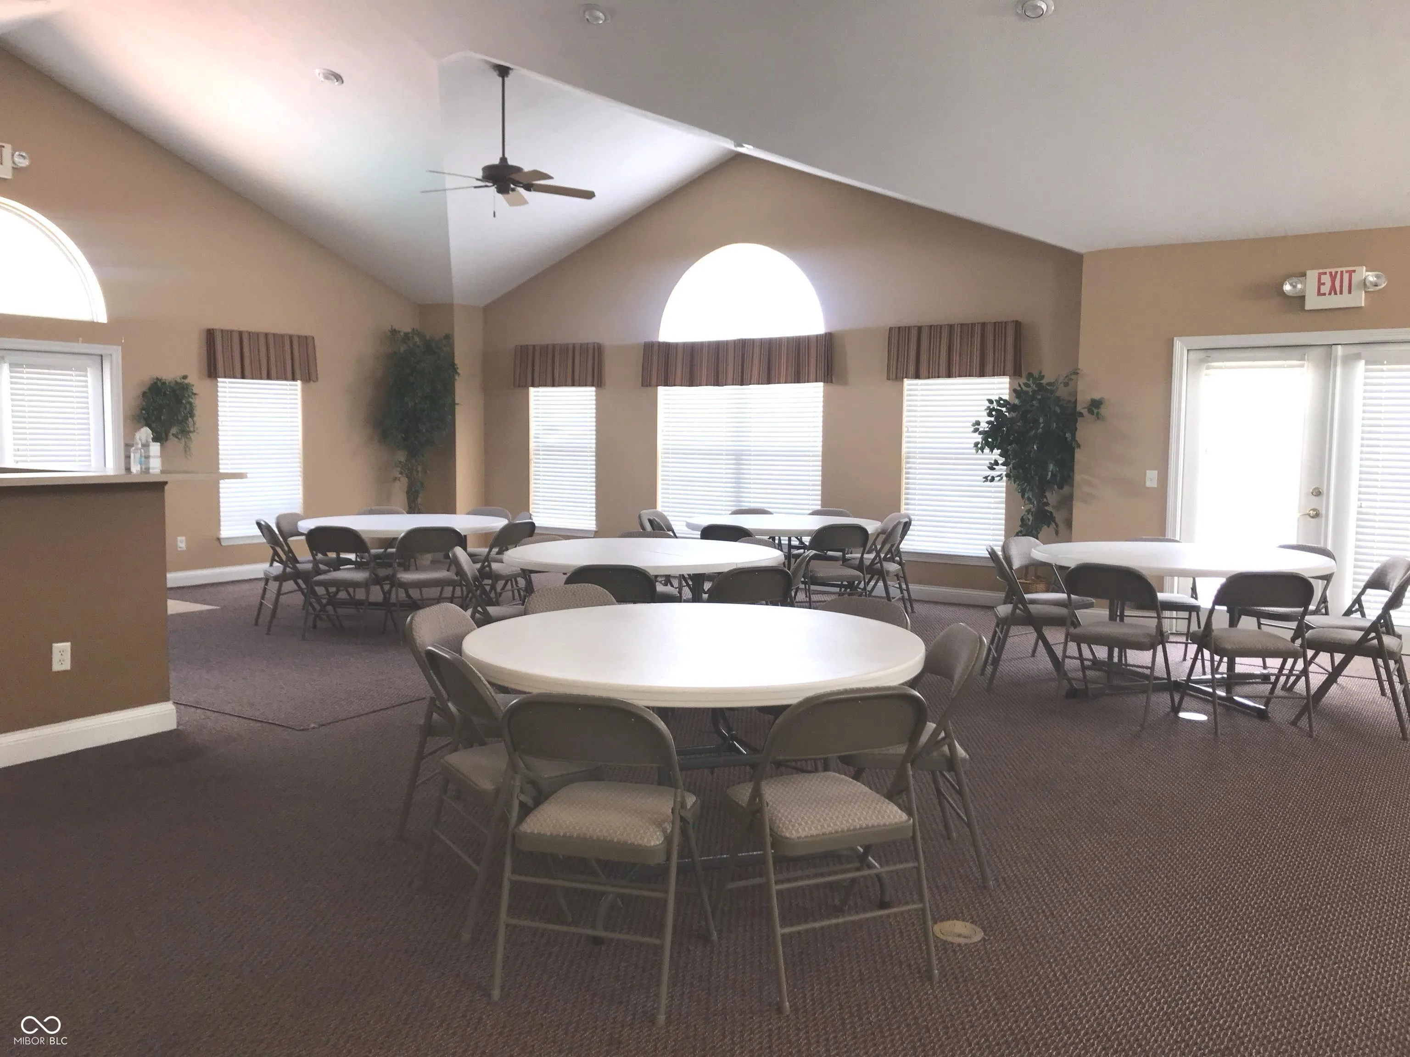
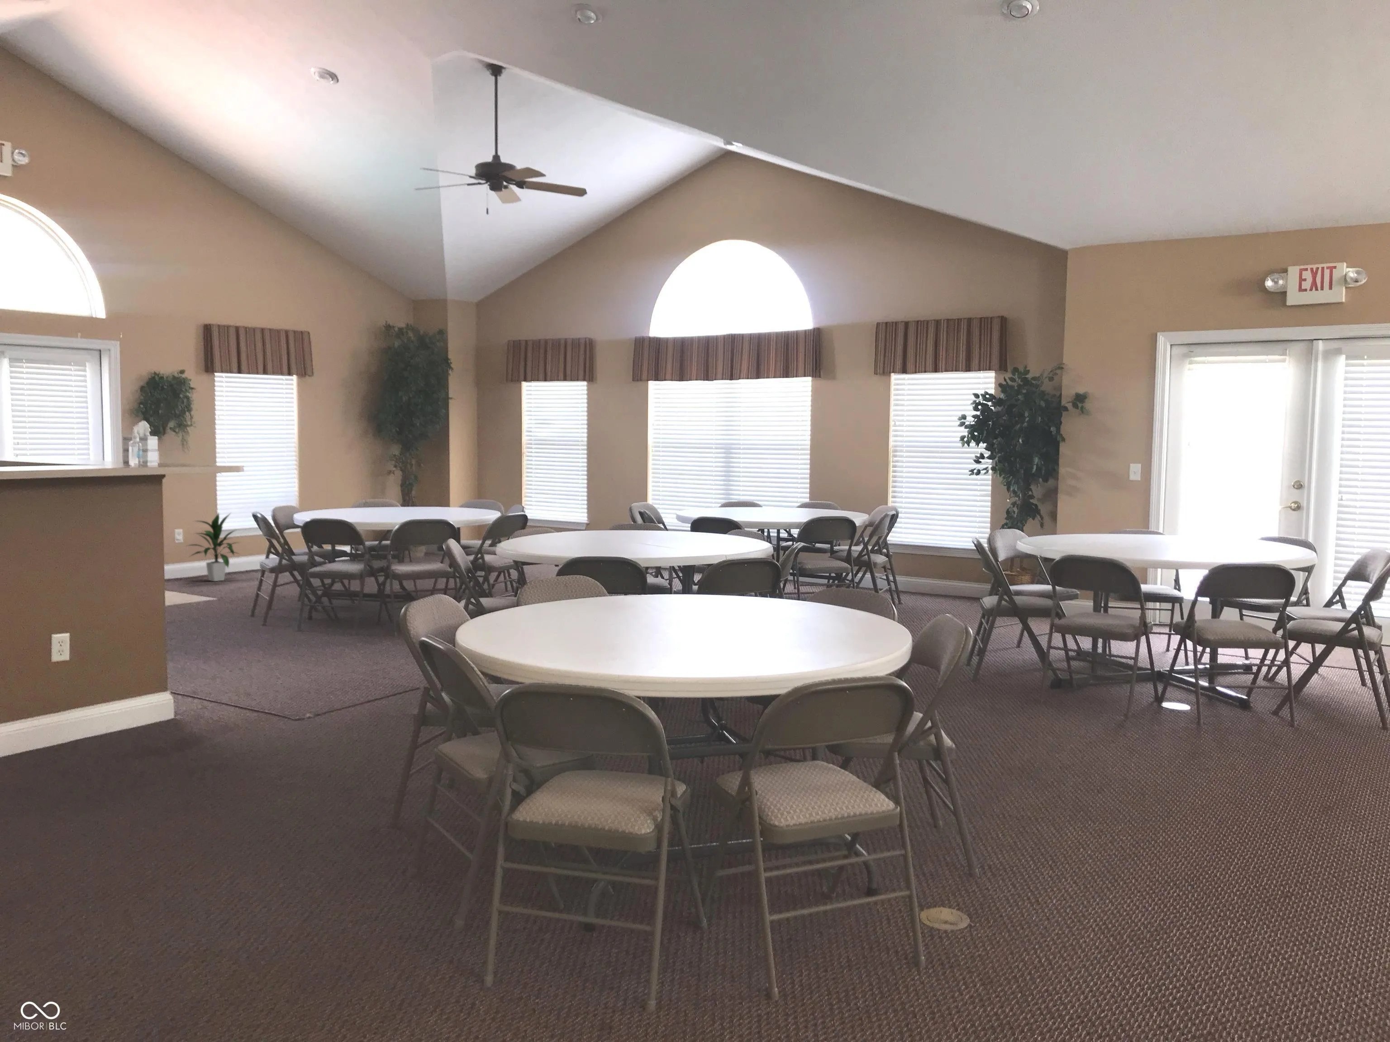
+ indoor plant (216, 546)
